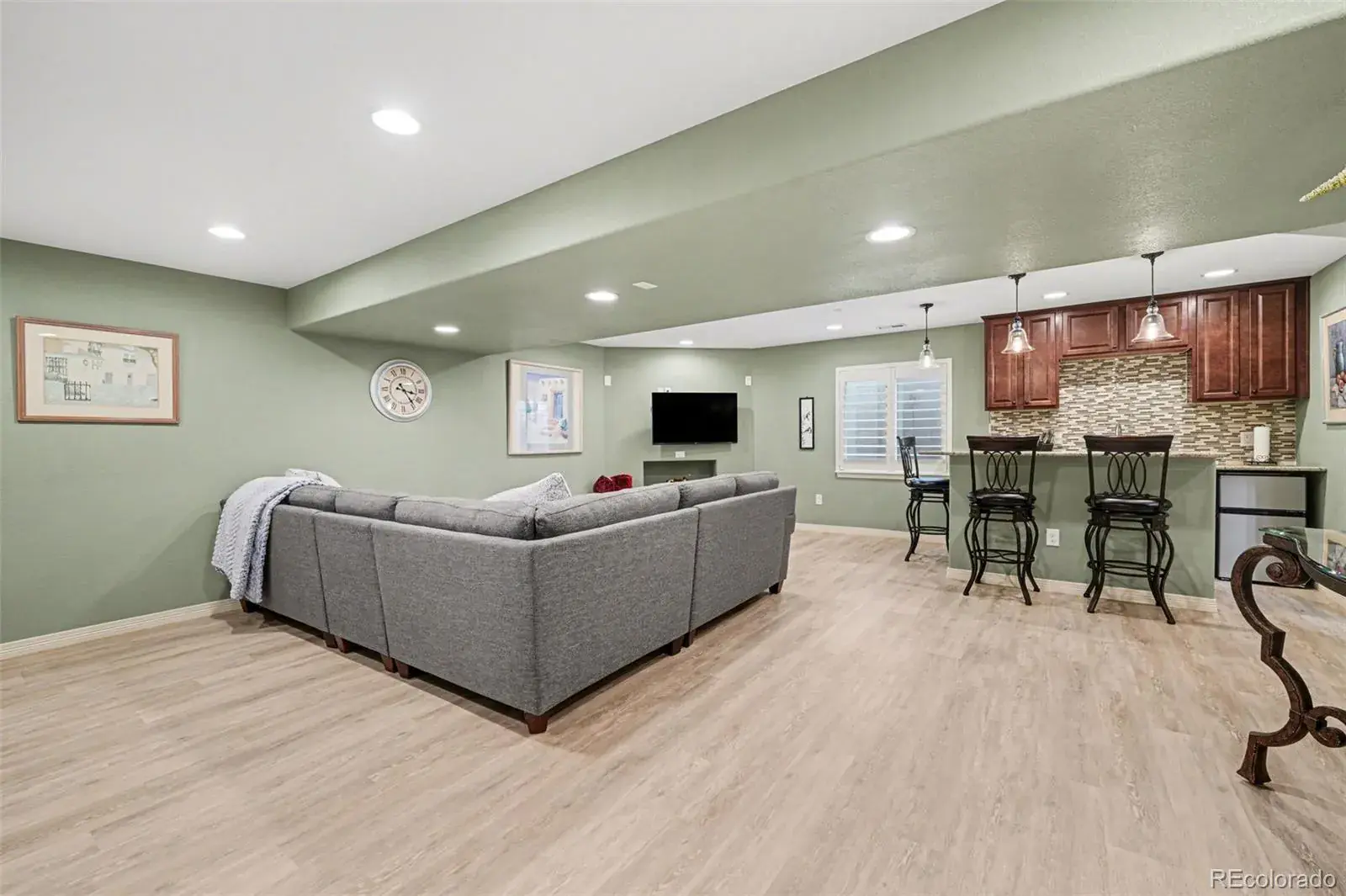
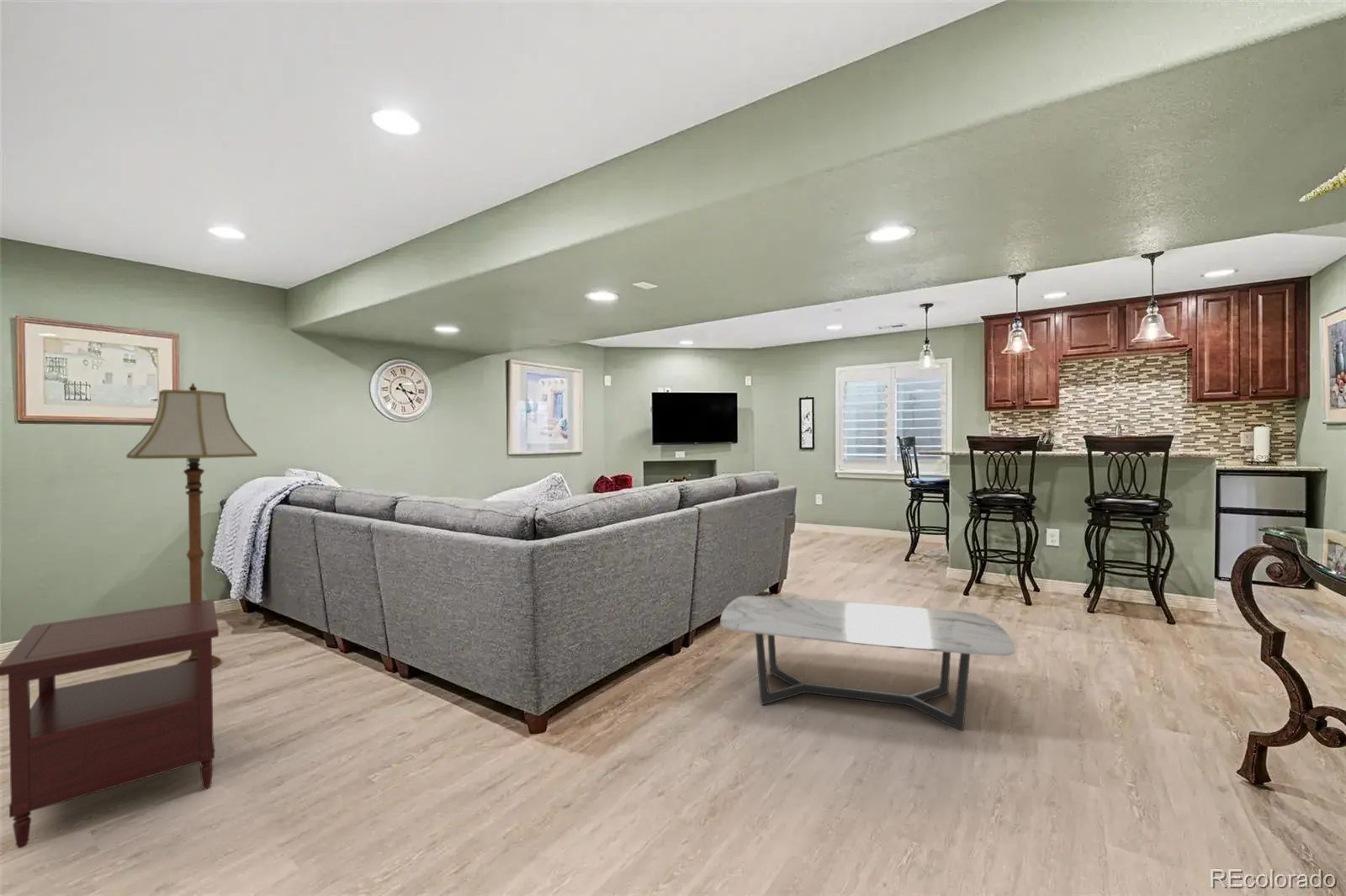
+ floor lamp (194, 525)
+ coffee table (856, 644)
+ side table (125, 706)
